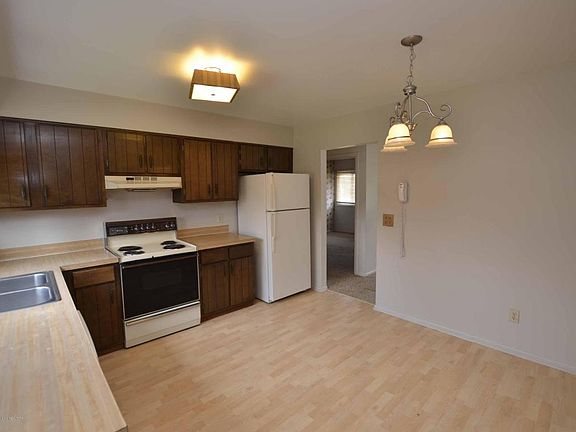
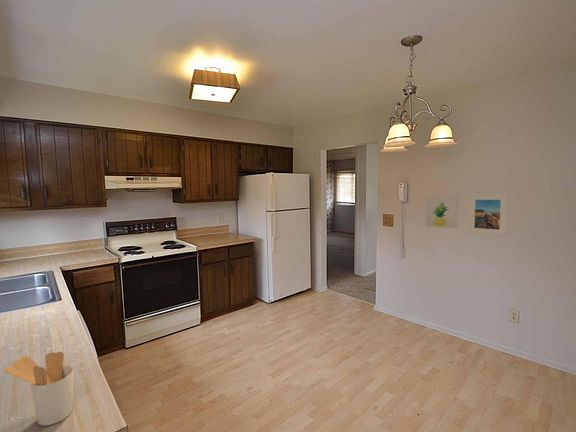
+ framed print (487, 214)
+ utensil holder (43, 386)
+ wall art (441, 212)
